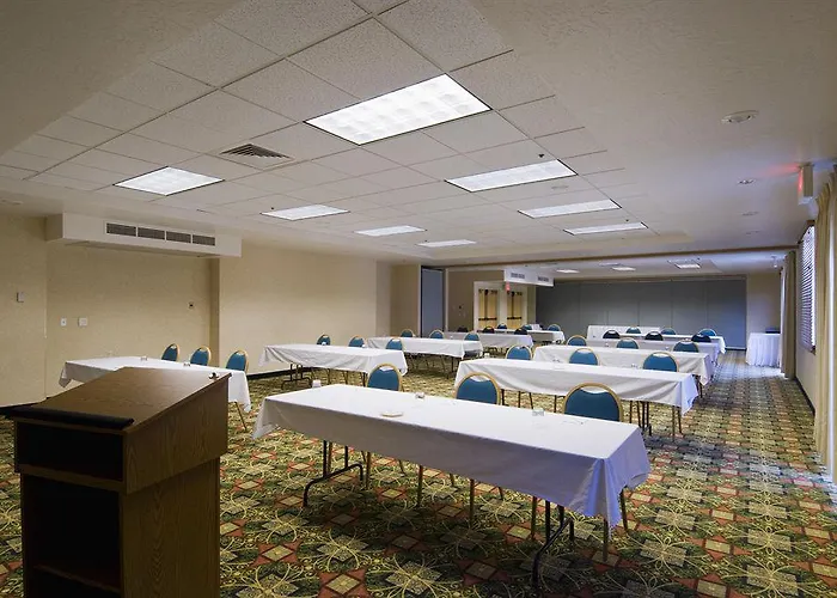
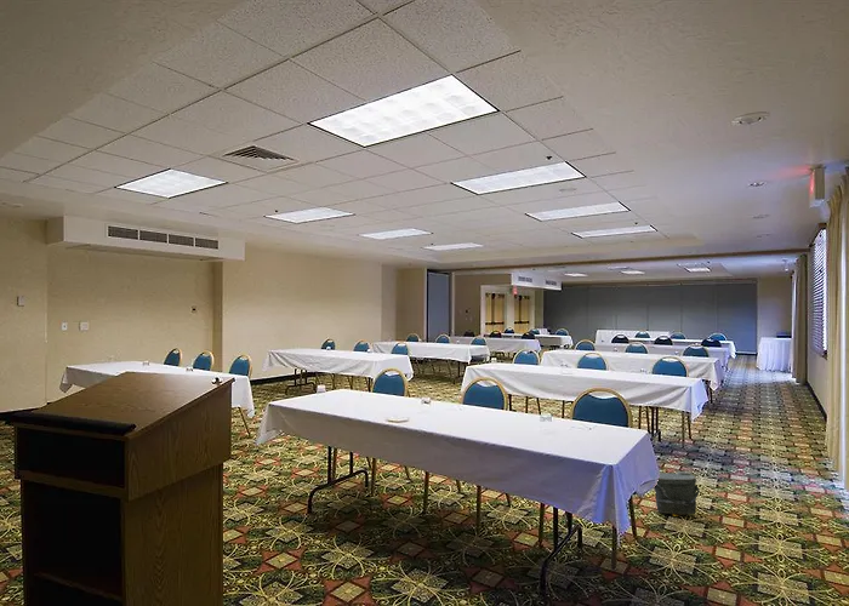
+ bag (676, 493)
